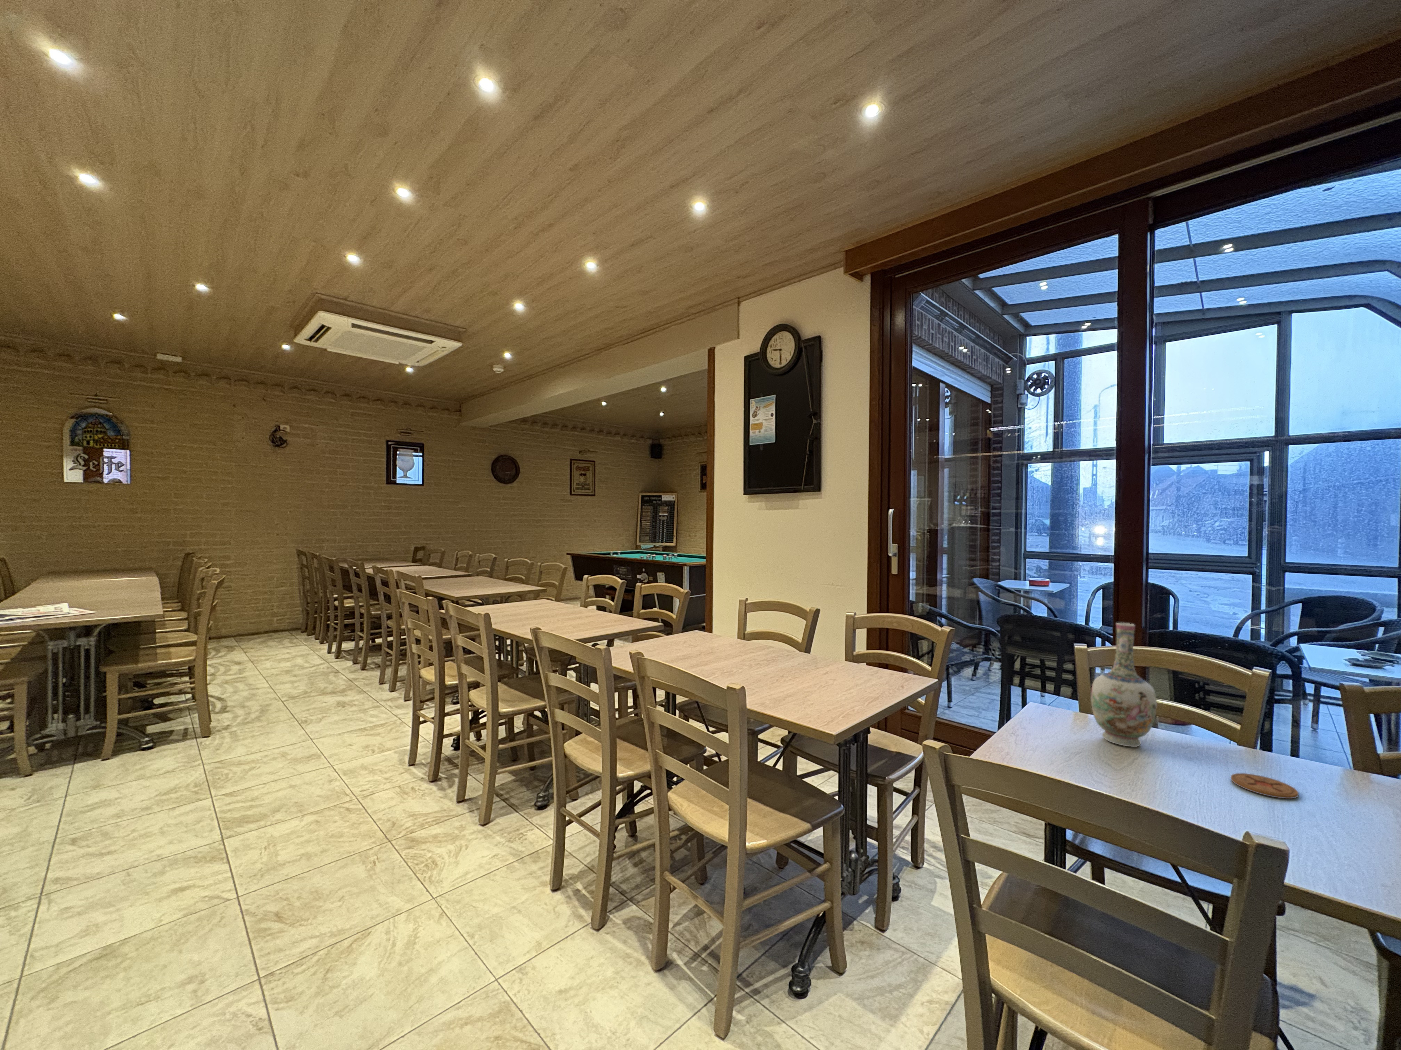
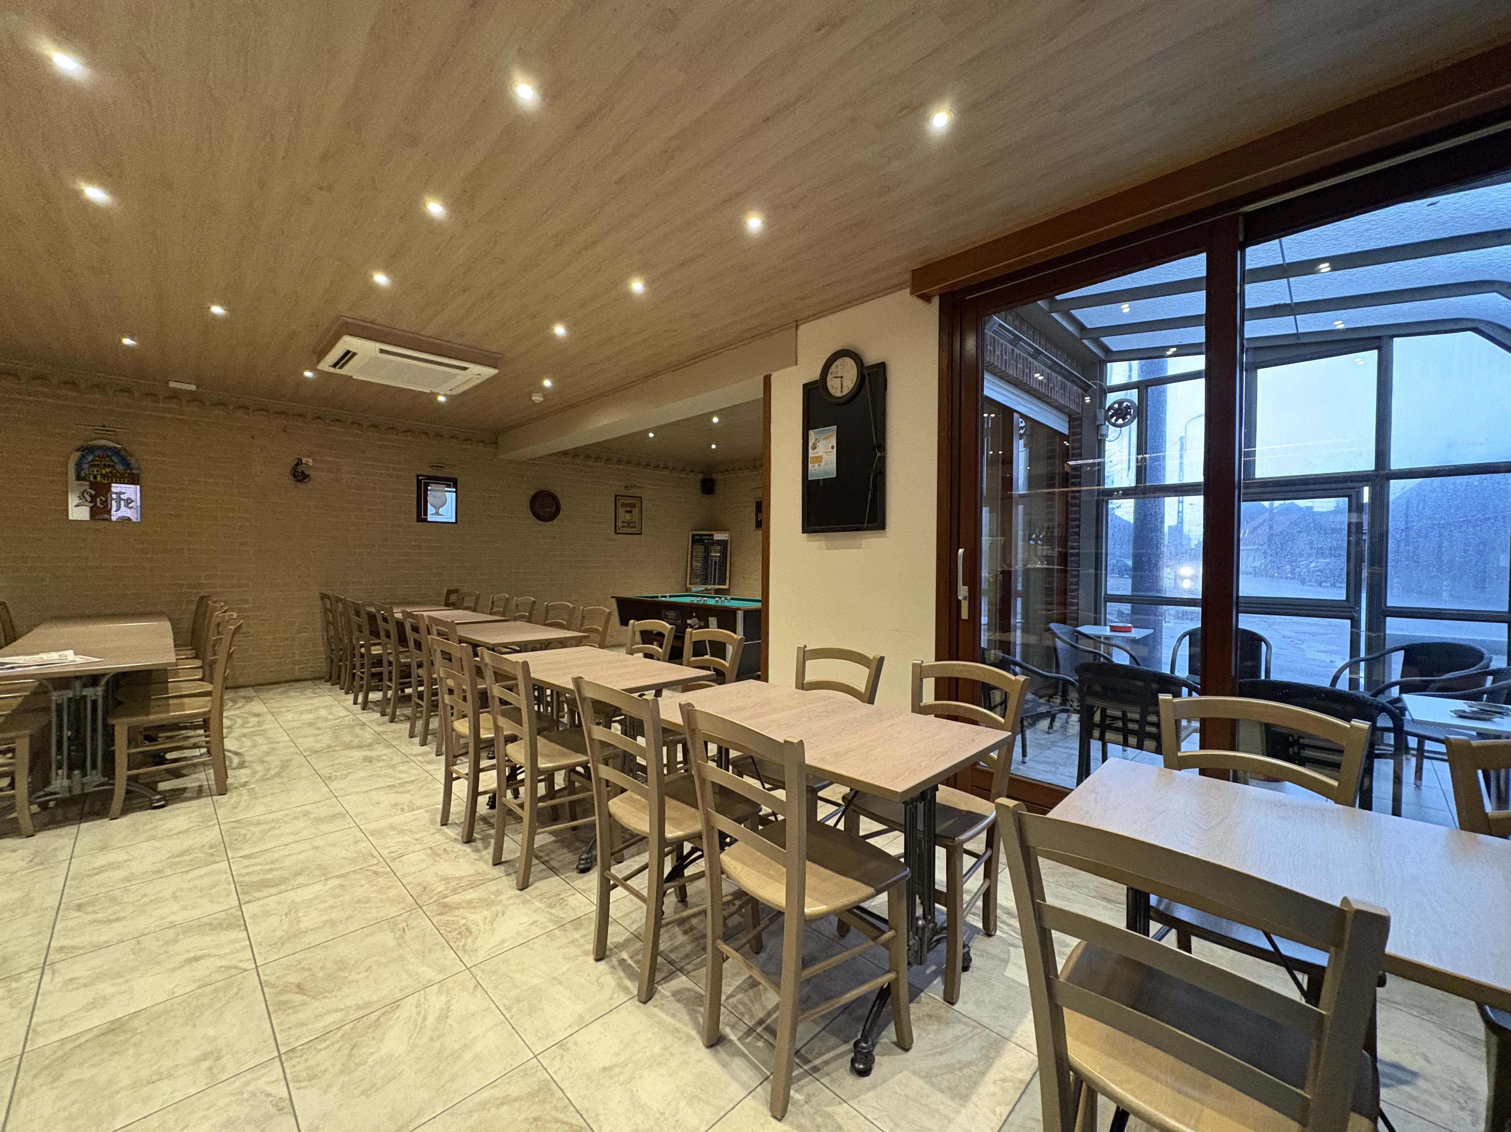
- vase (1123, 683)
- coaster (1263, 785)
